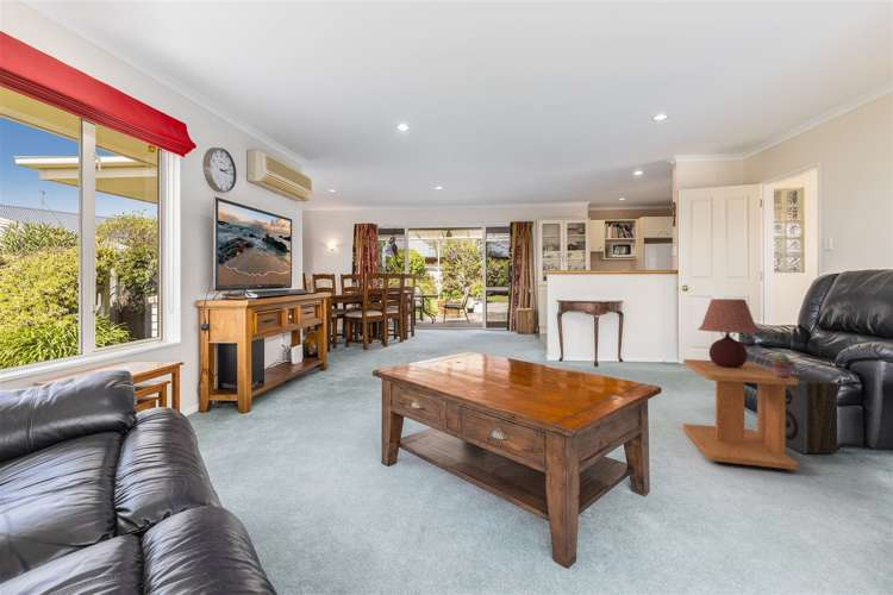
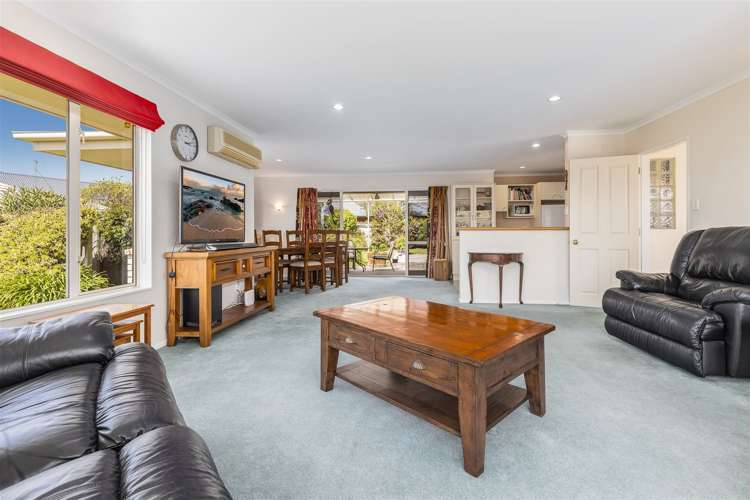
- table lamp (727, 331)
- speaker (800, 411)
- potted succulent (782, 364)
- side table (732, 408)
